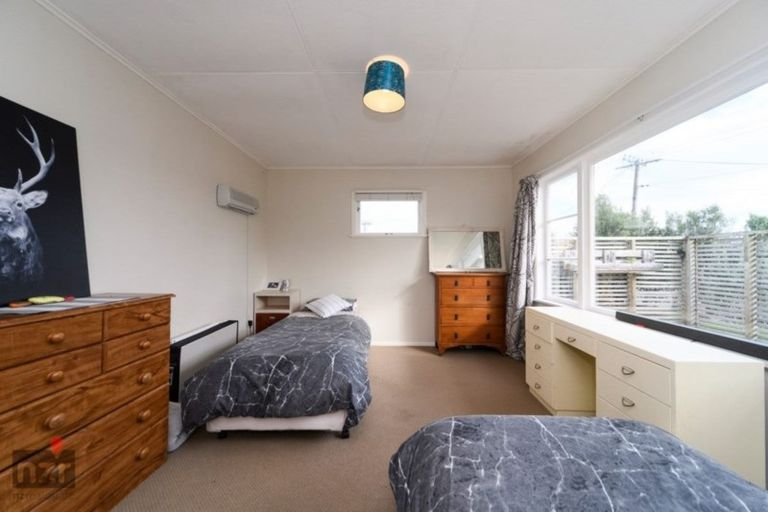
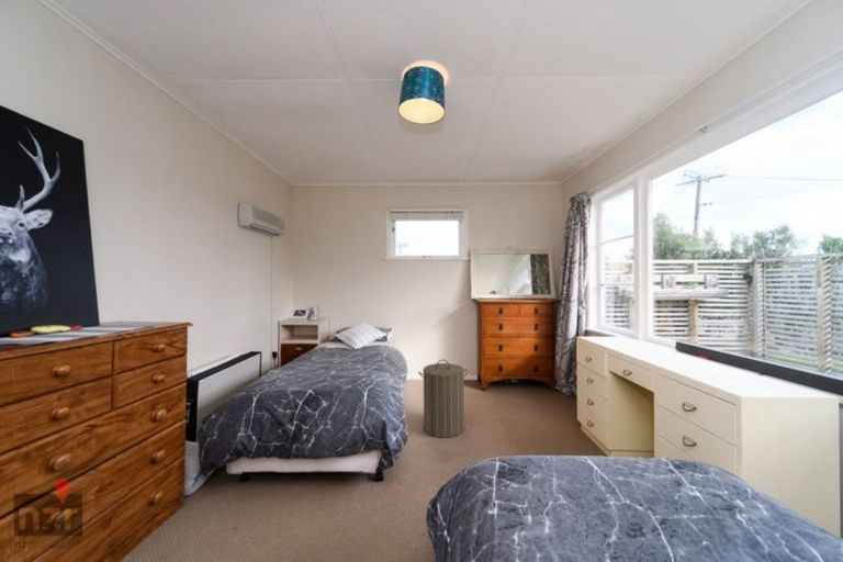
+ laundry hamper (443, 393)
